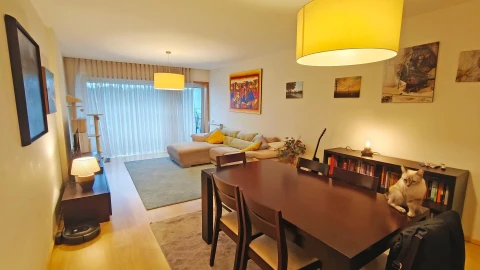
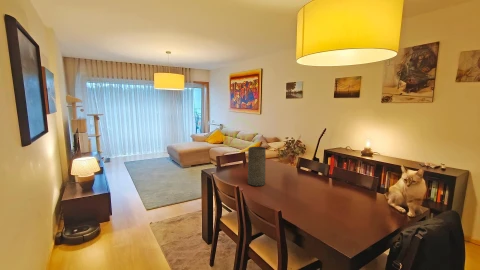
+ vase (256, 165)
